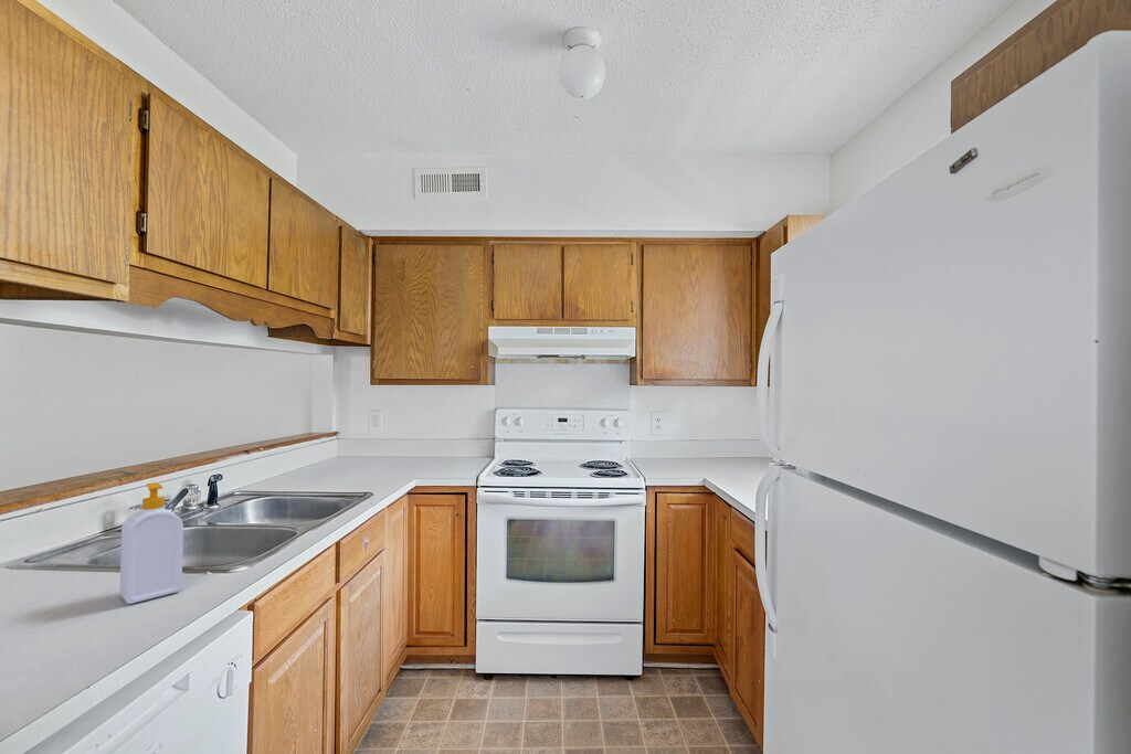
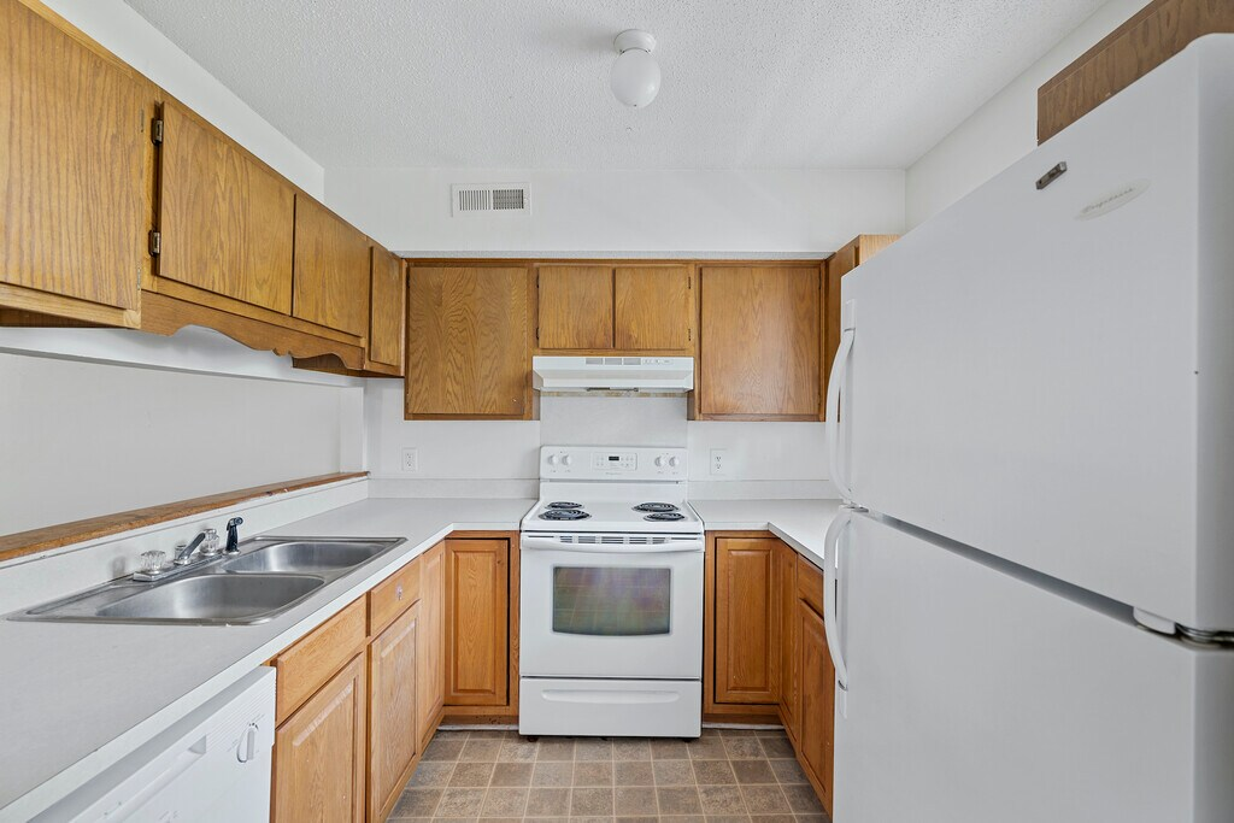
- soap bottle (151, 538)
